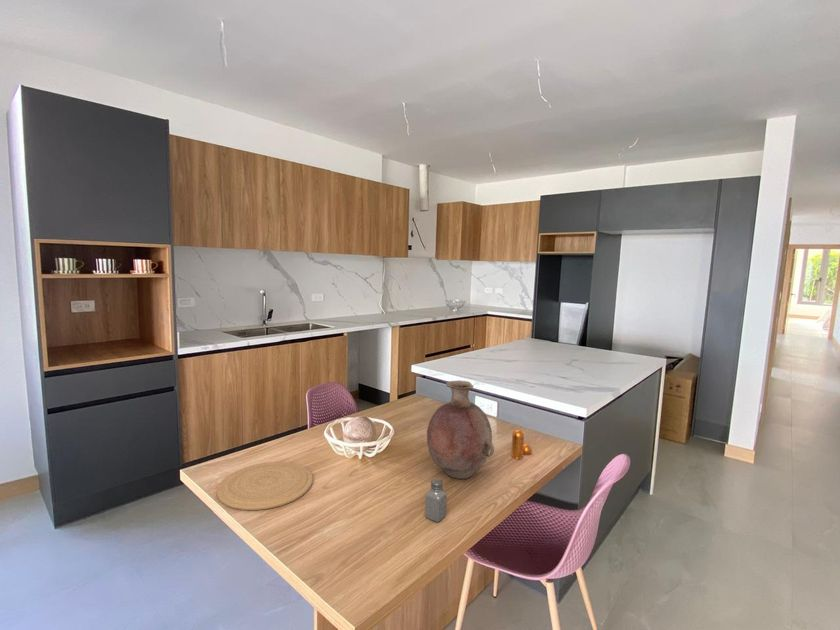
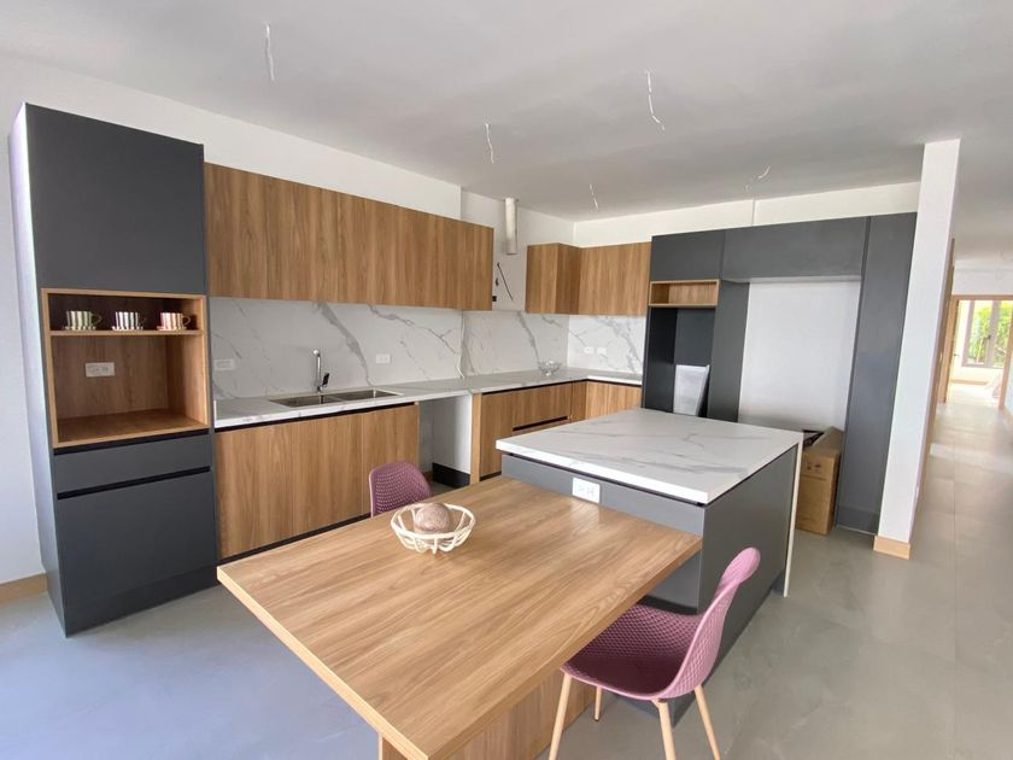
- saltshaker (436, 498)
- plate (266, 482)
- vase (459, 429)
- pepper shaker (522, 441)
